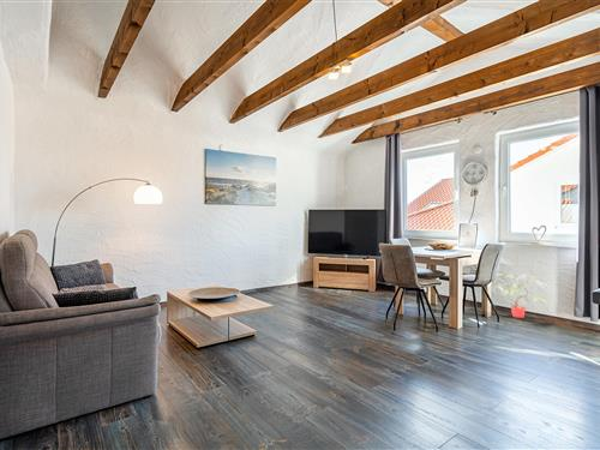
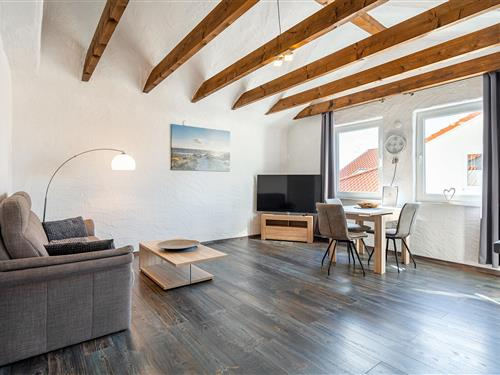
- potted plant (520, 295)
